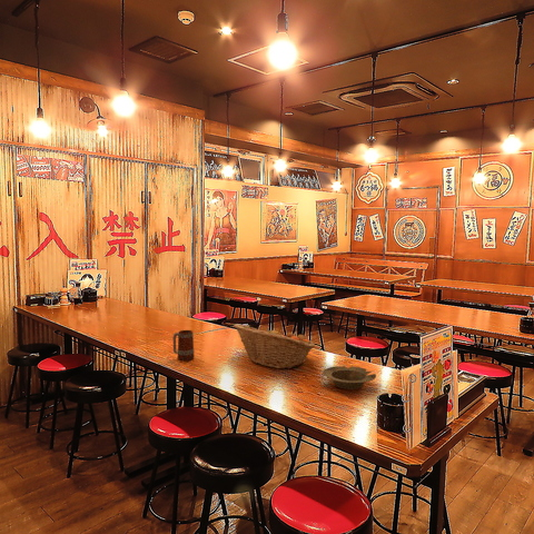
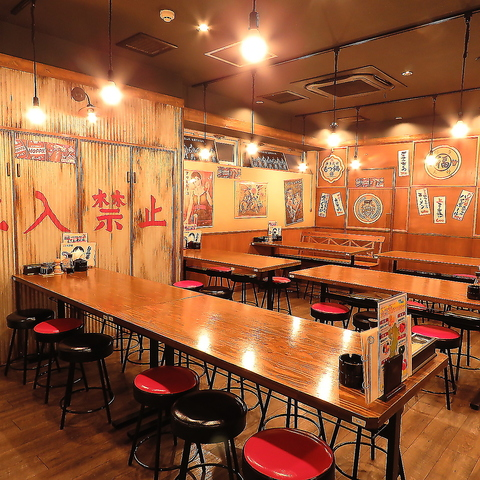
- beer mug (182, 345)
- fruit basket (273, 342)
- bowl (348, 379)
